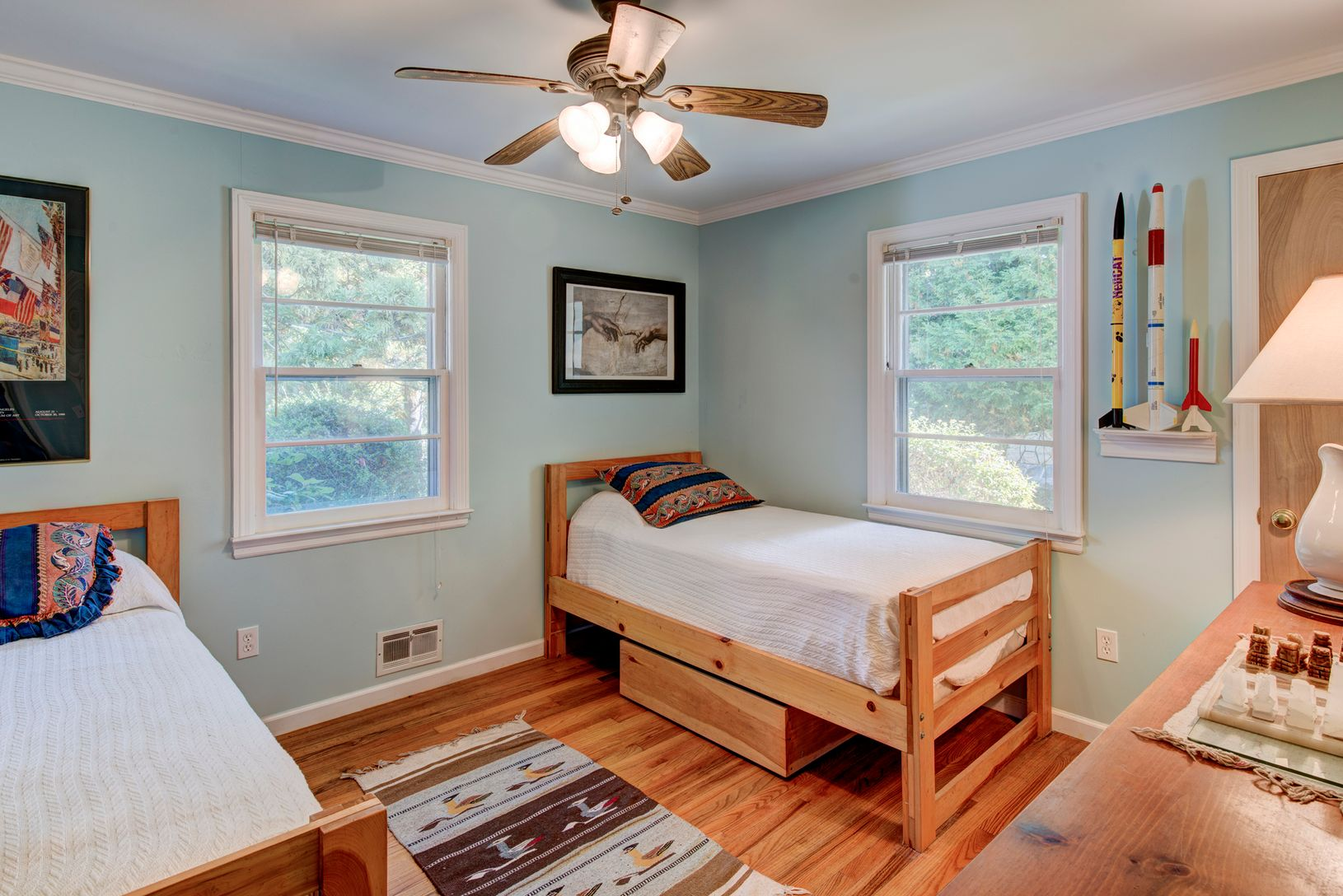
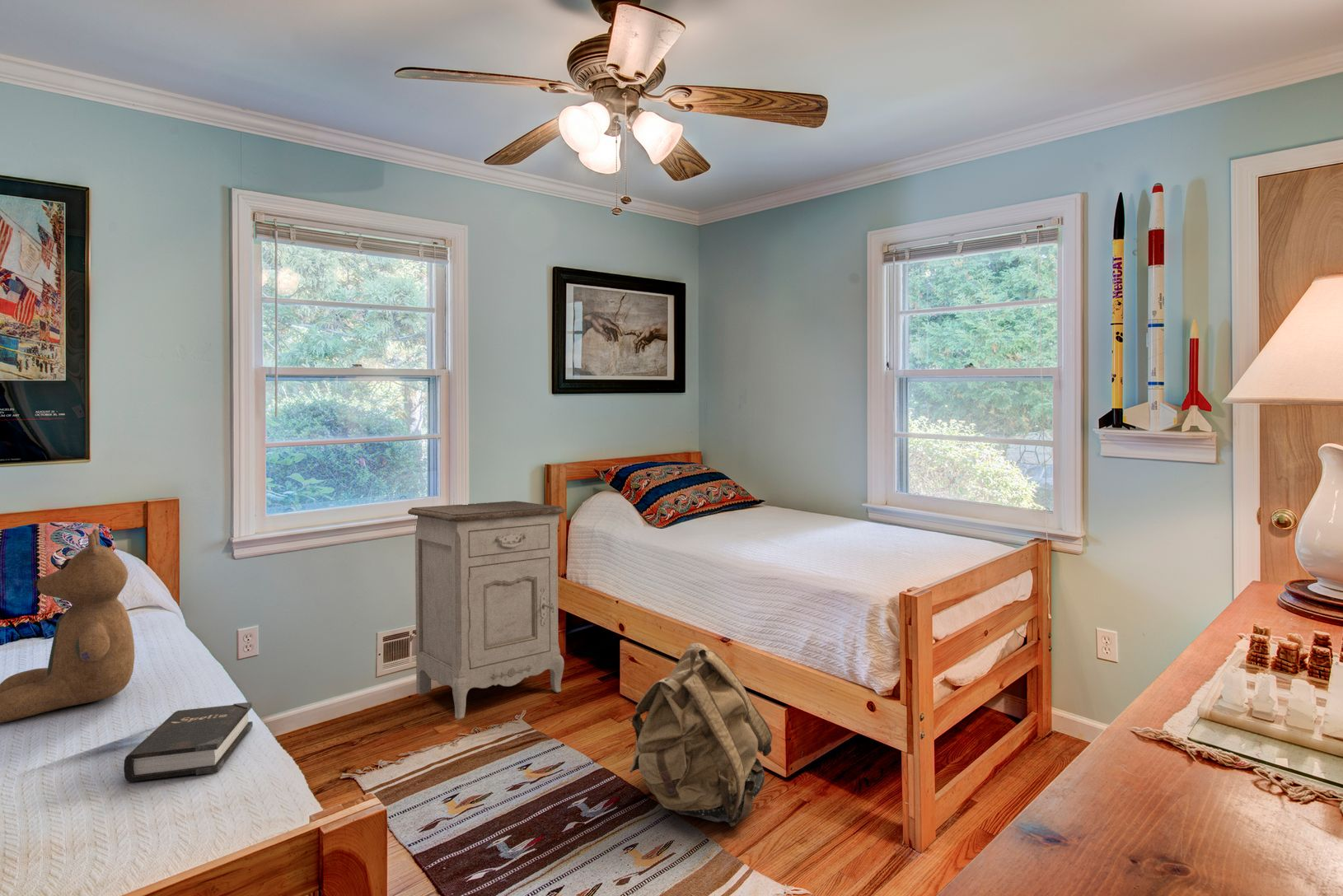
+ teddy bear (65, 618)
+ hardback book (194, 739)
+ nightstand (492, 601)
+ backpack (708, 720)
